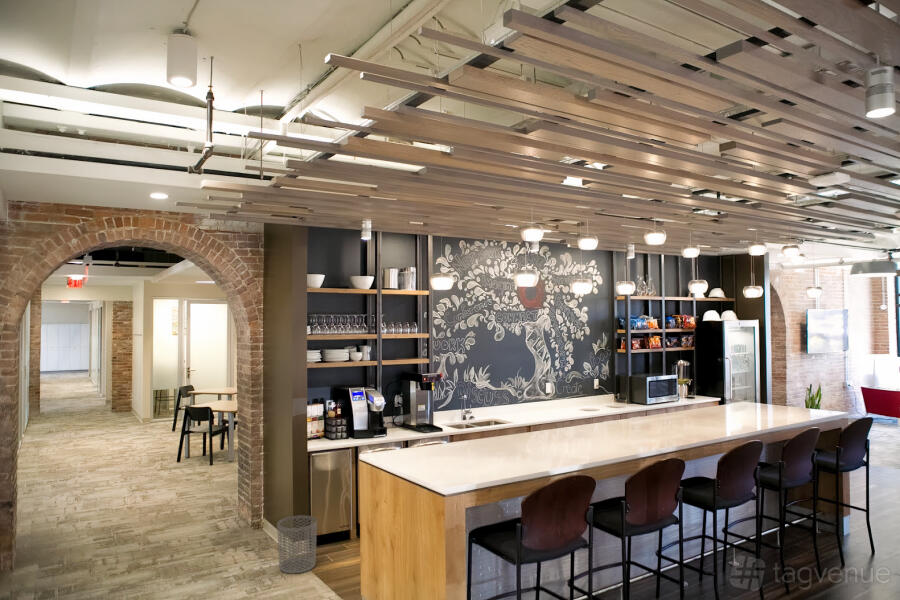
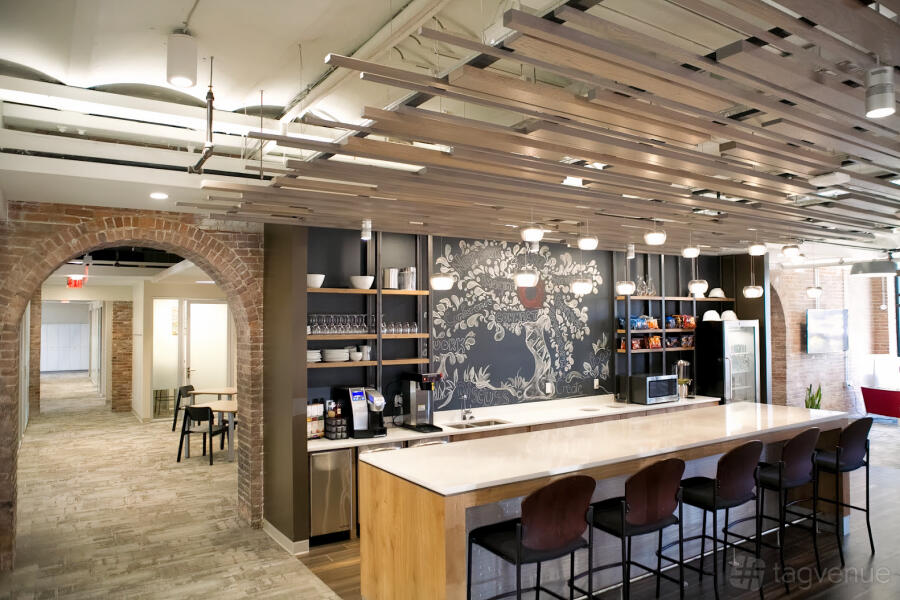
- waste bin (297, 544)
